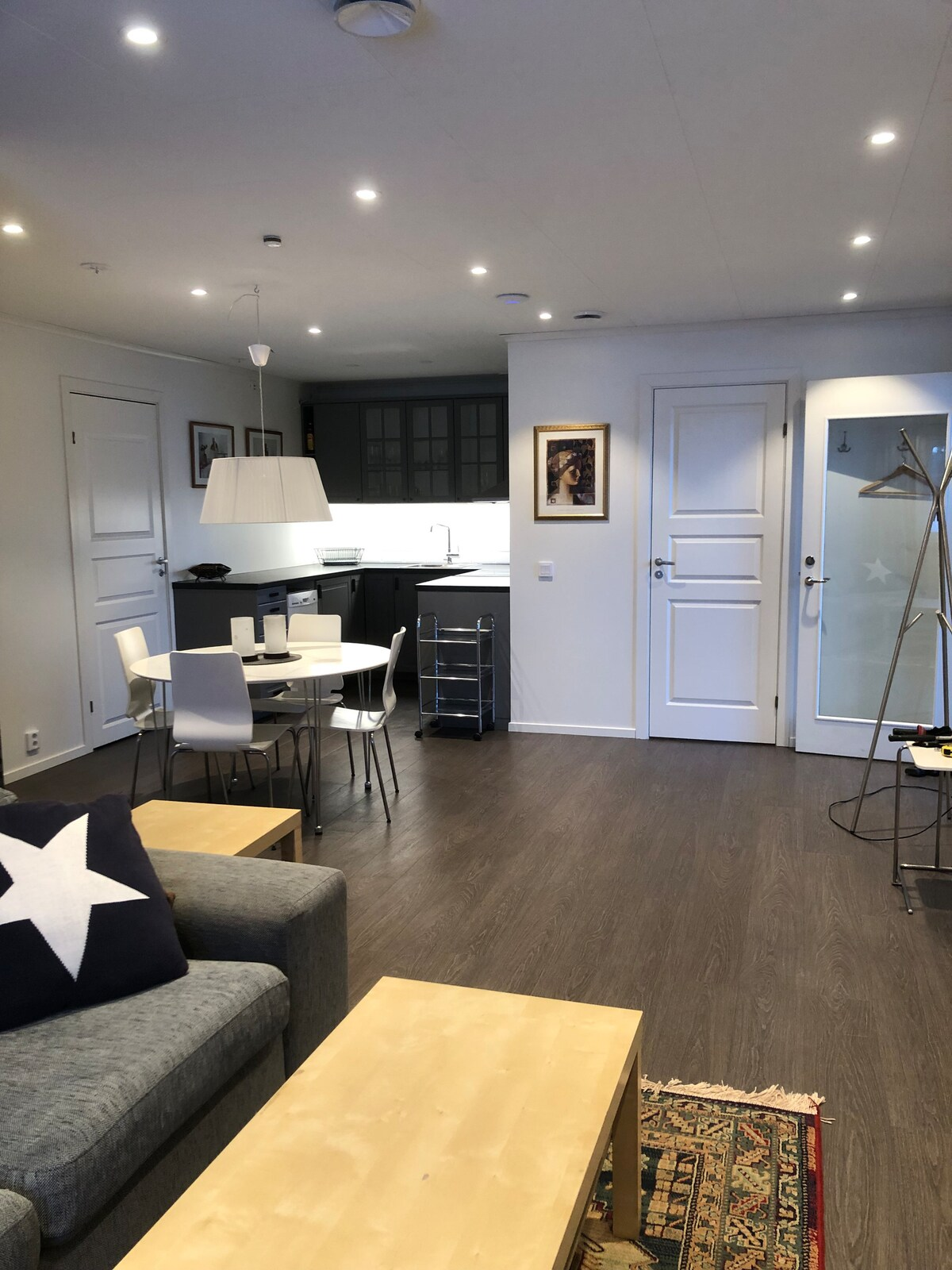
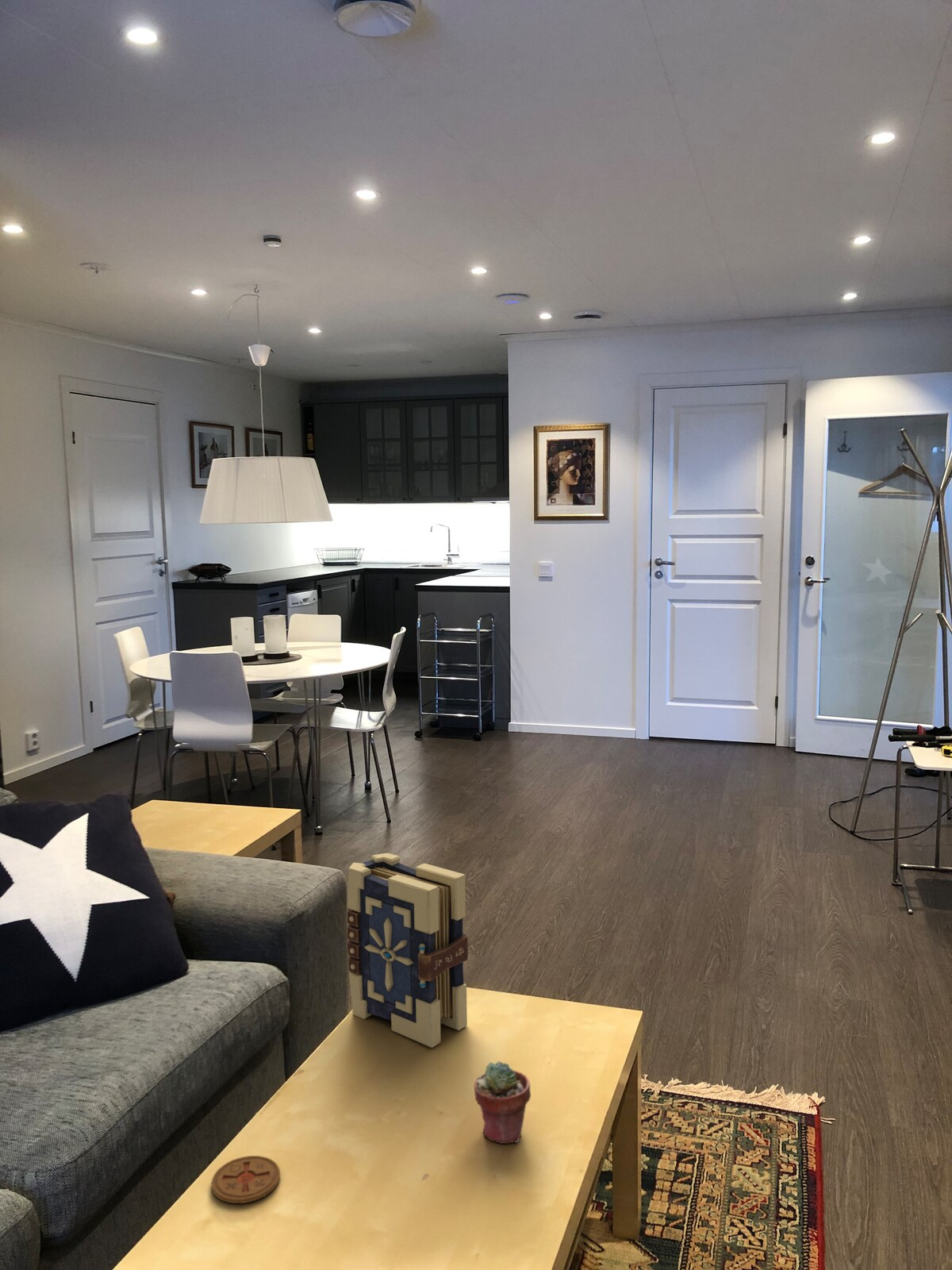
+ book (402, 944)
+ potted succulent (502, 1098)
+ coaster (246, 1179)
